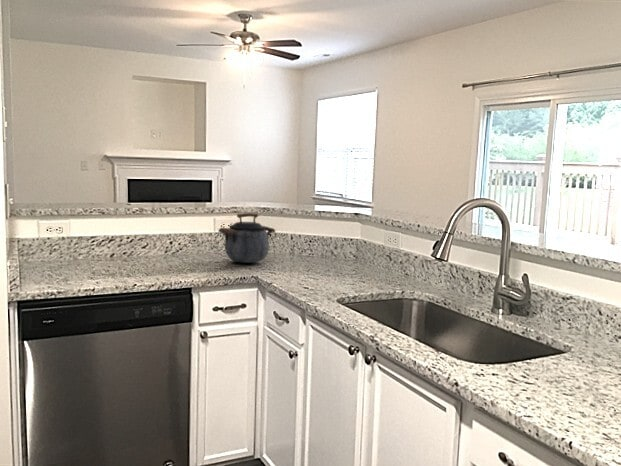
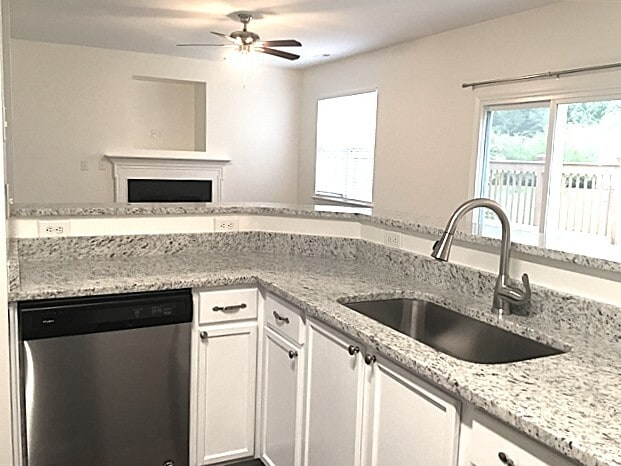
- kettle (247, 237)
